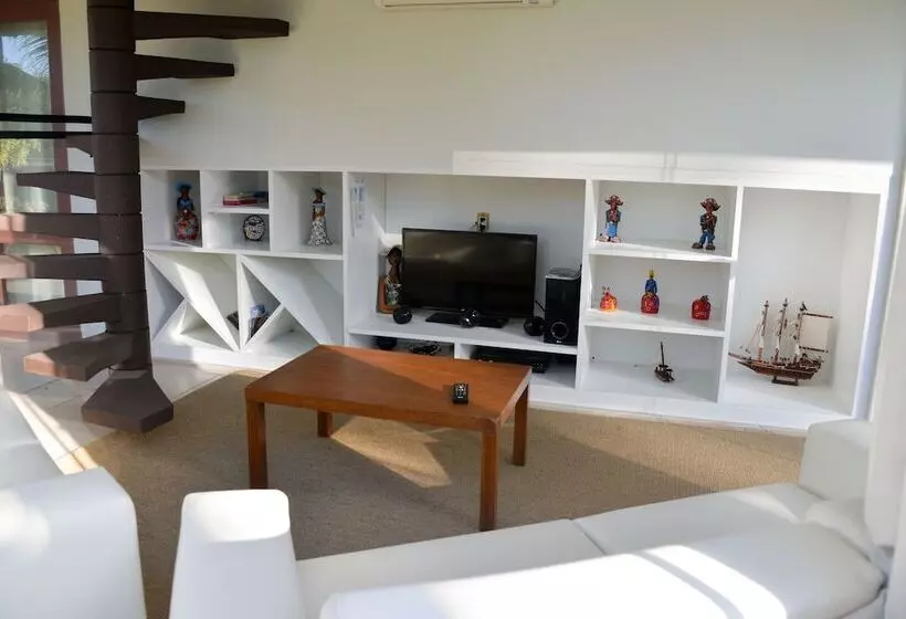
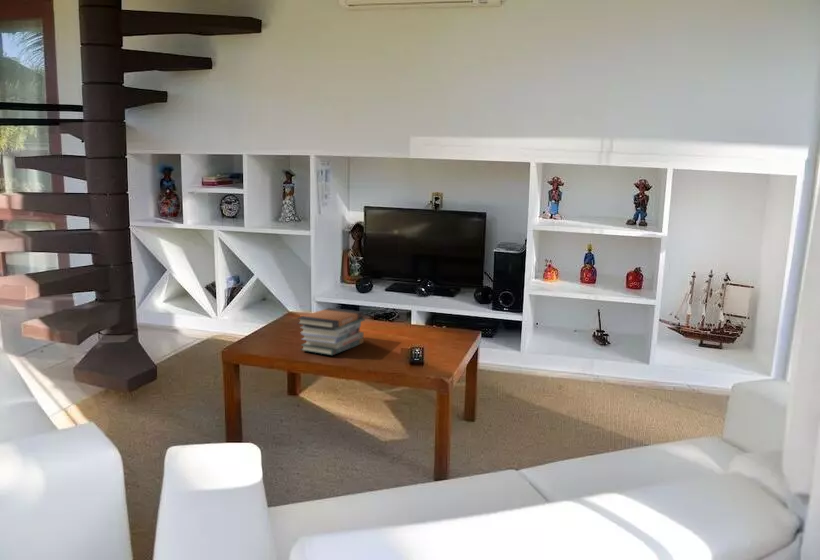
+ book stack (331, 330)
